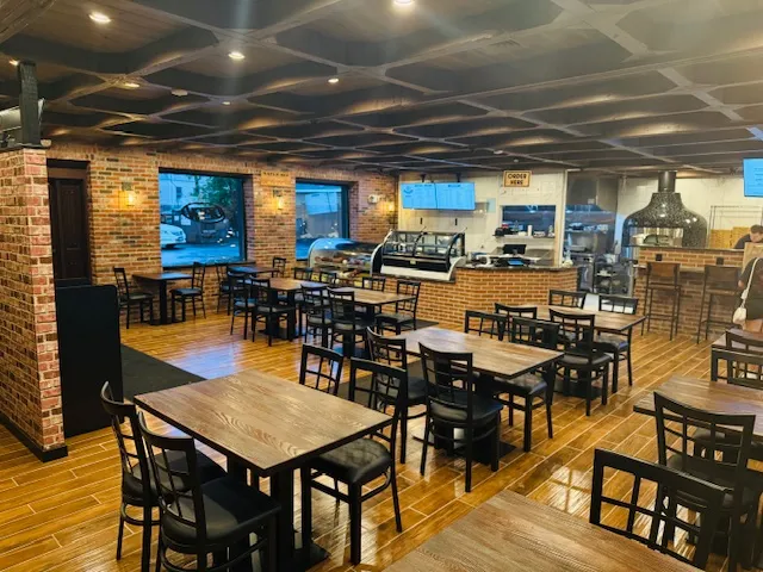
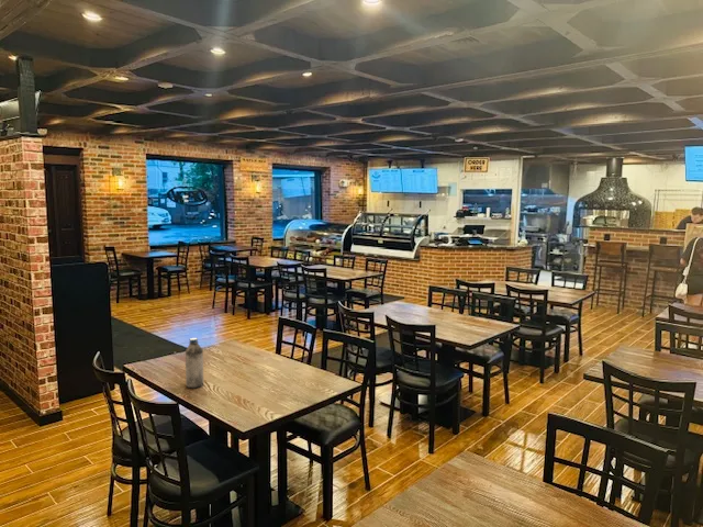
+ water bottle (193, 361)
